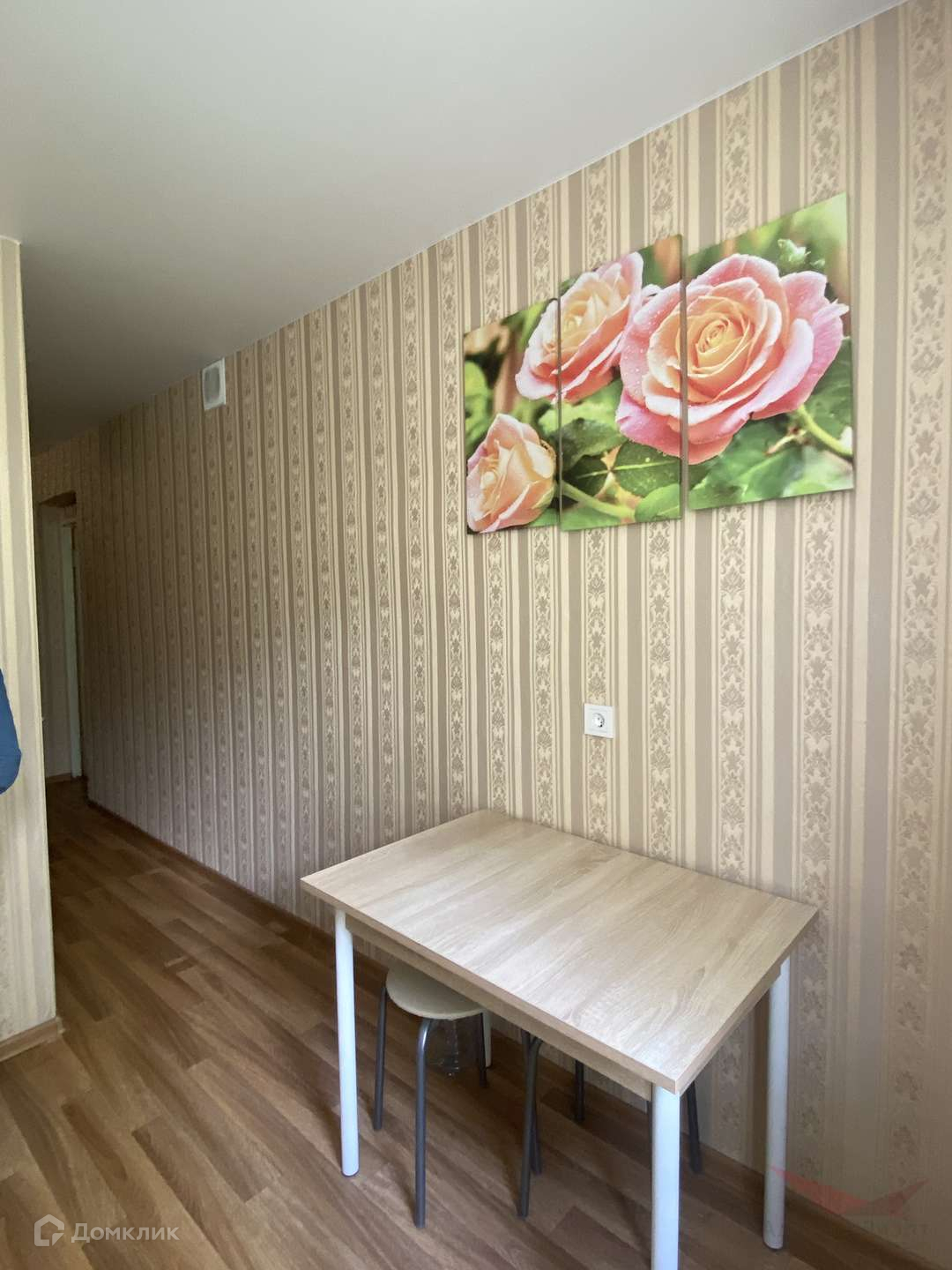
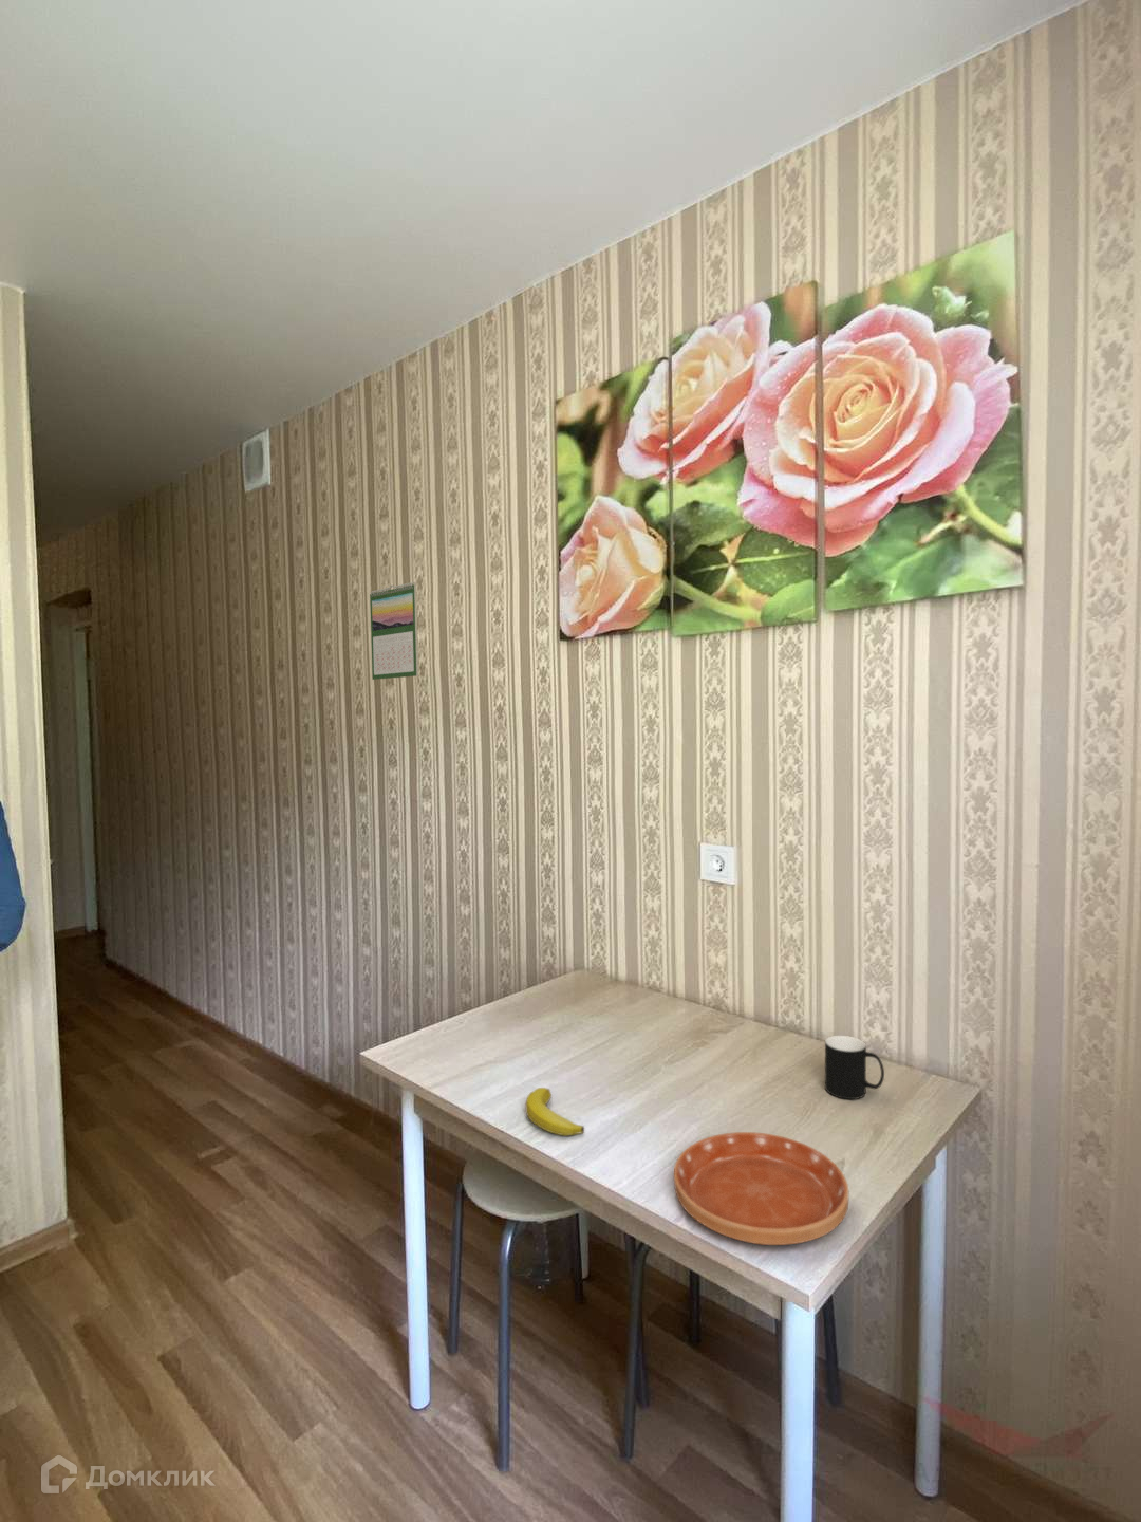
+ banana (549, 1110)
+ saucer (759, 1186)
+ calendar (393, 632)
+ cup (853, 1069)
